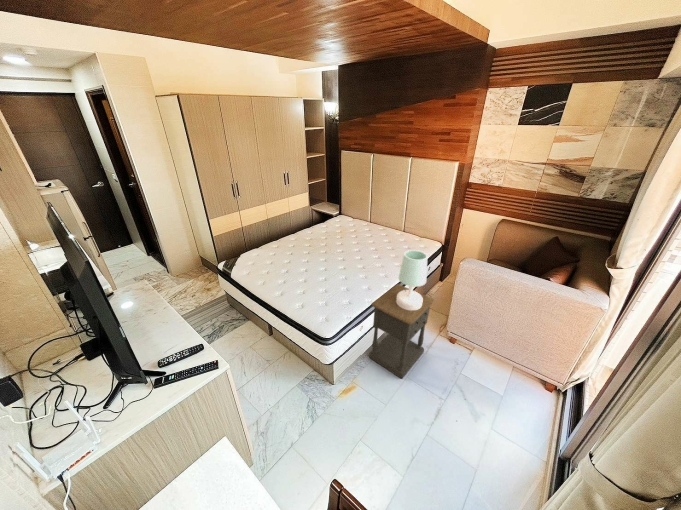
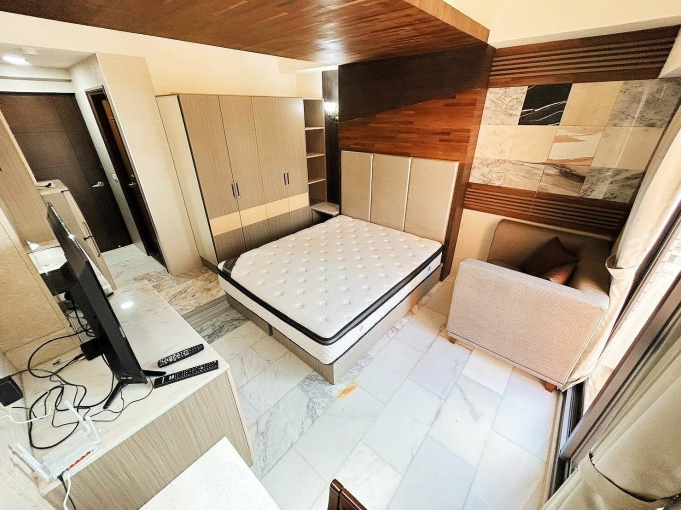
- nightstand (399, 329)
- table lamp (412, 279)
